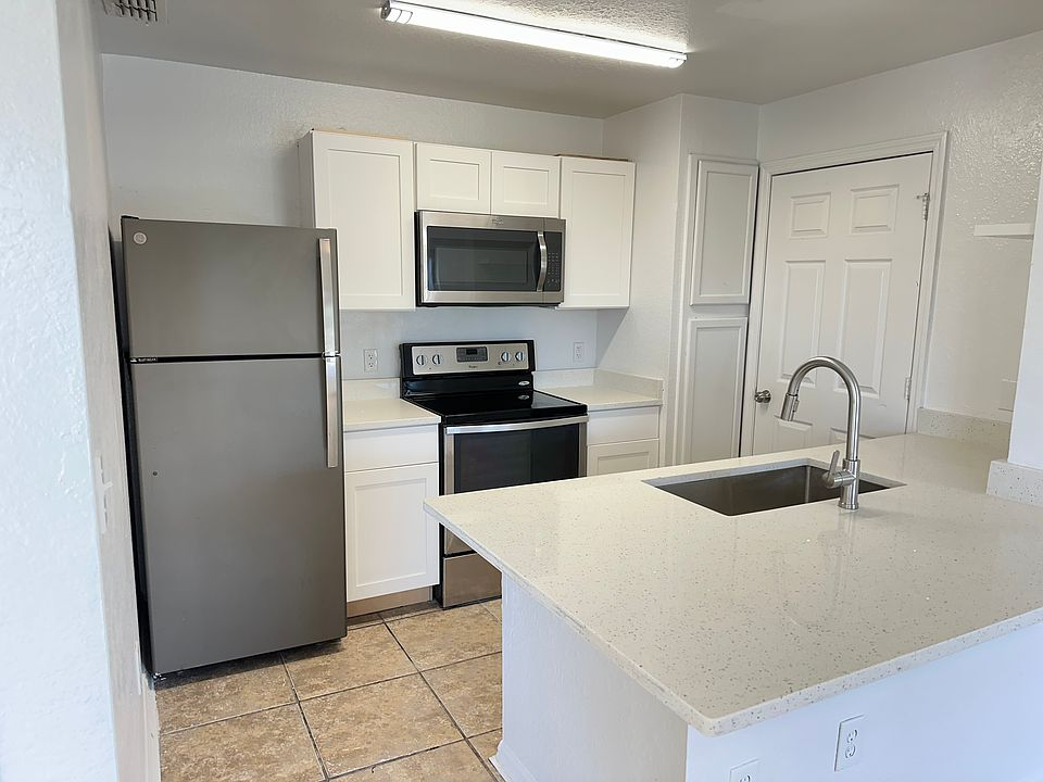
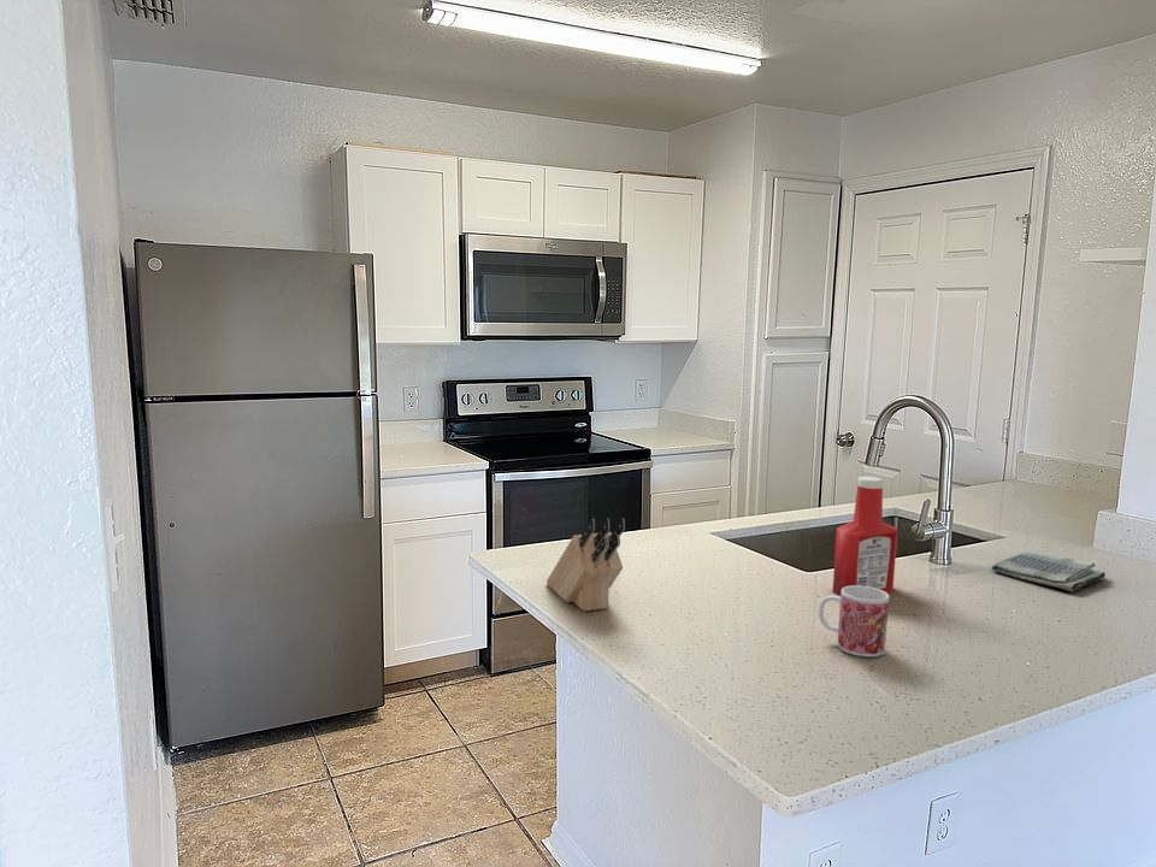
+ mug (853, 617)
+ knife block (586, 554)
+ soap bottle (866, 535)
+ dish towel (1049, 568)
